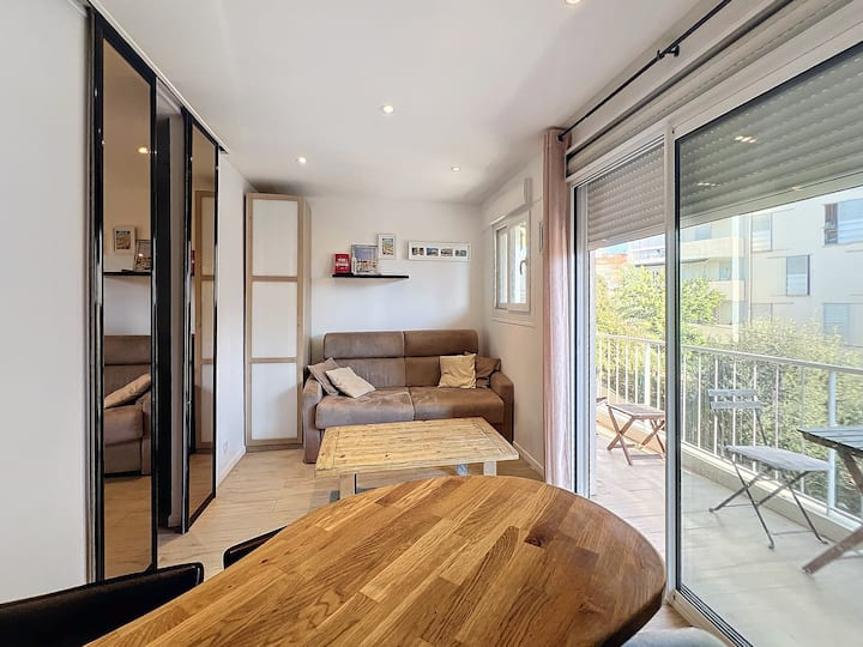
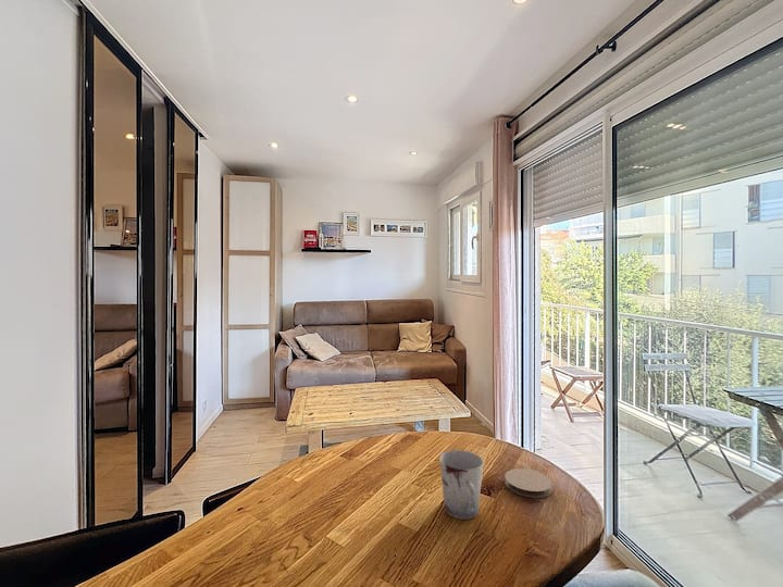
+ coaster (527, 482)
+ cup (463, 488)
